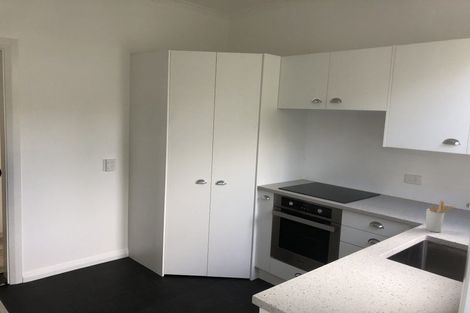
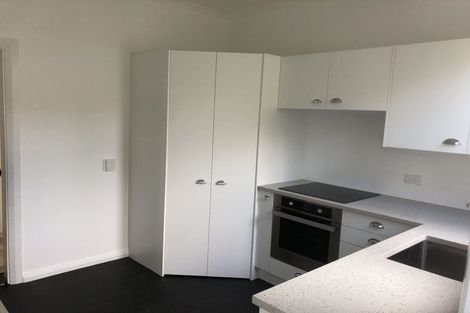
- utensil holder (439, 216)
